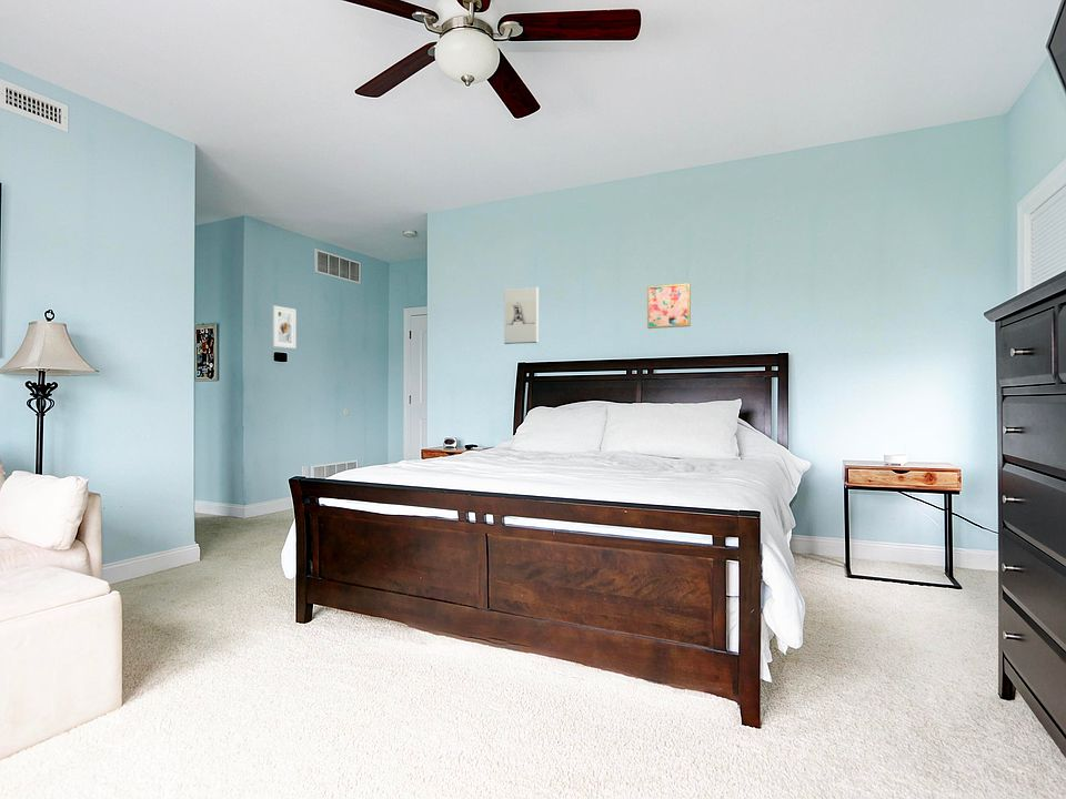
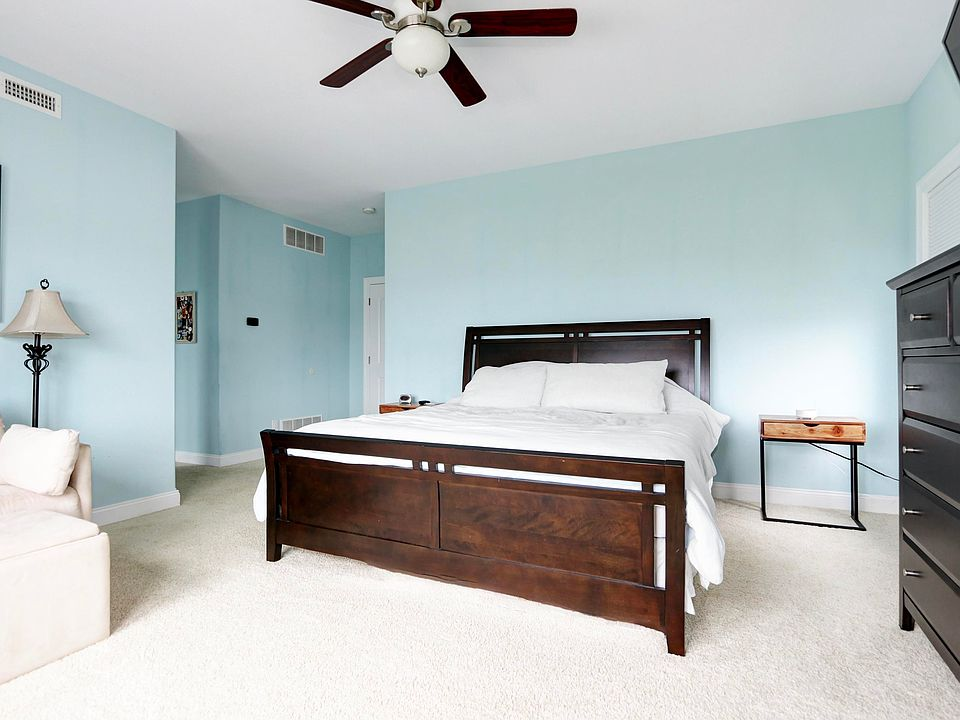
- wall art (668, 306)
- wall sculpture (521, 315)
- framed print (284, 327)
